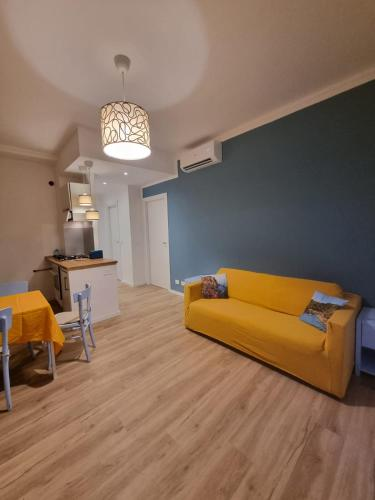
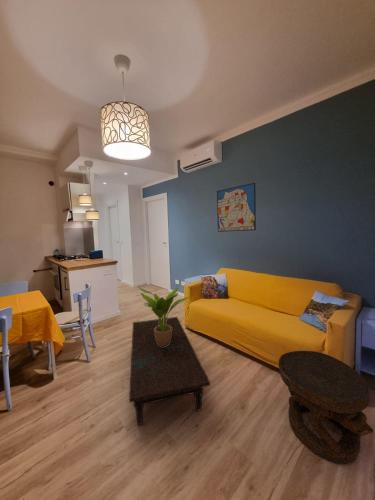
+ coffee table (161, 359)
+ side table (320, 400)
+ potted plant (162, 315)
+ wall art (235, 209)
